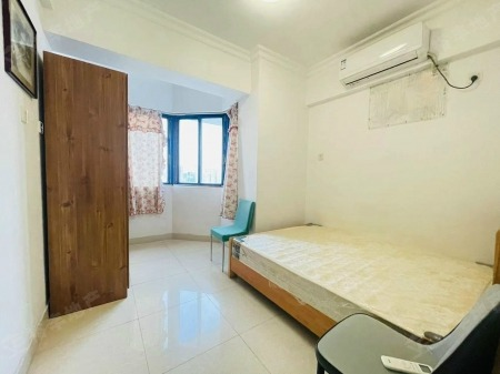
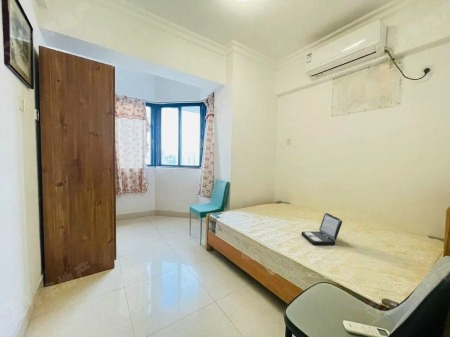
+ laptop (320, 227)
